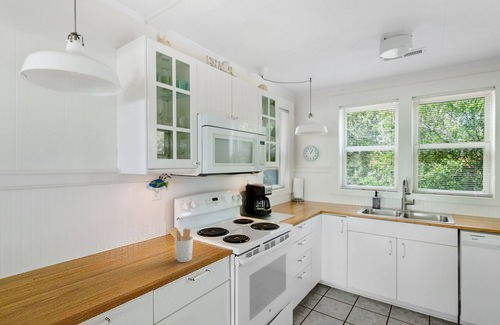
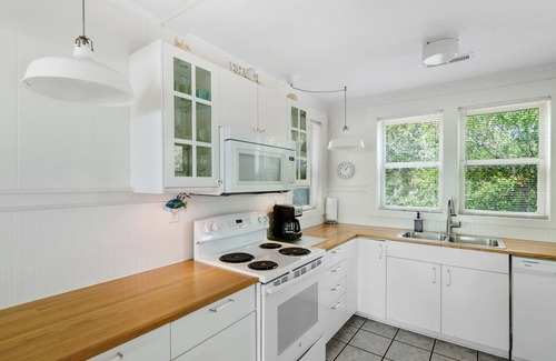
- utensil holder (180, 243)
